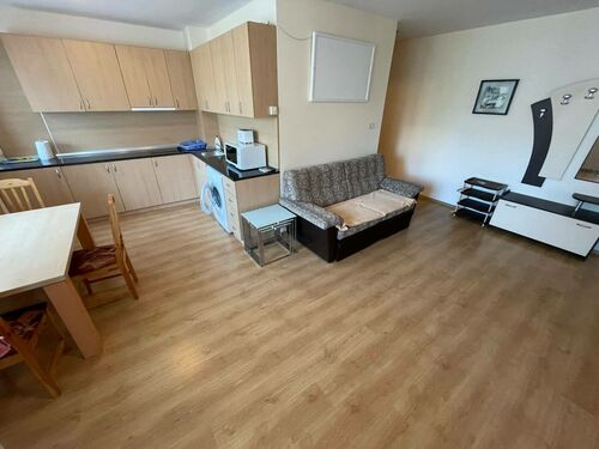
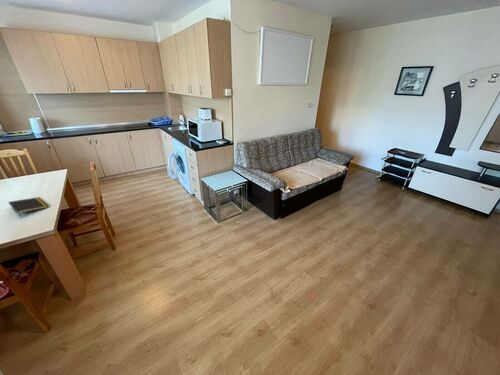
+ notepad (28, 204)
